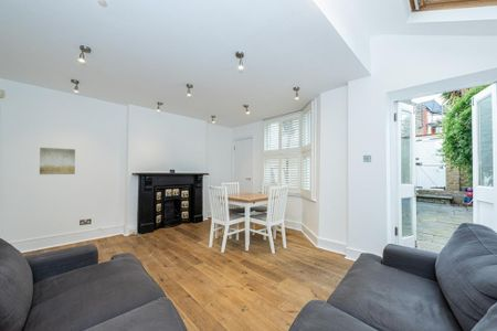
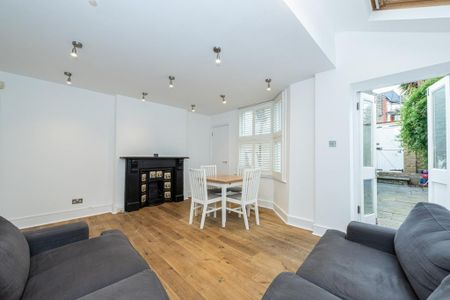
- wall art (57, 161)
